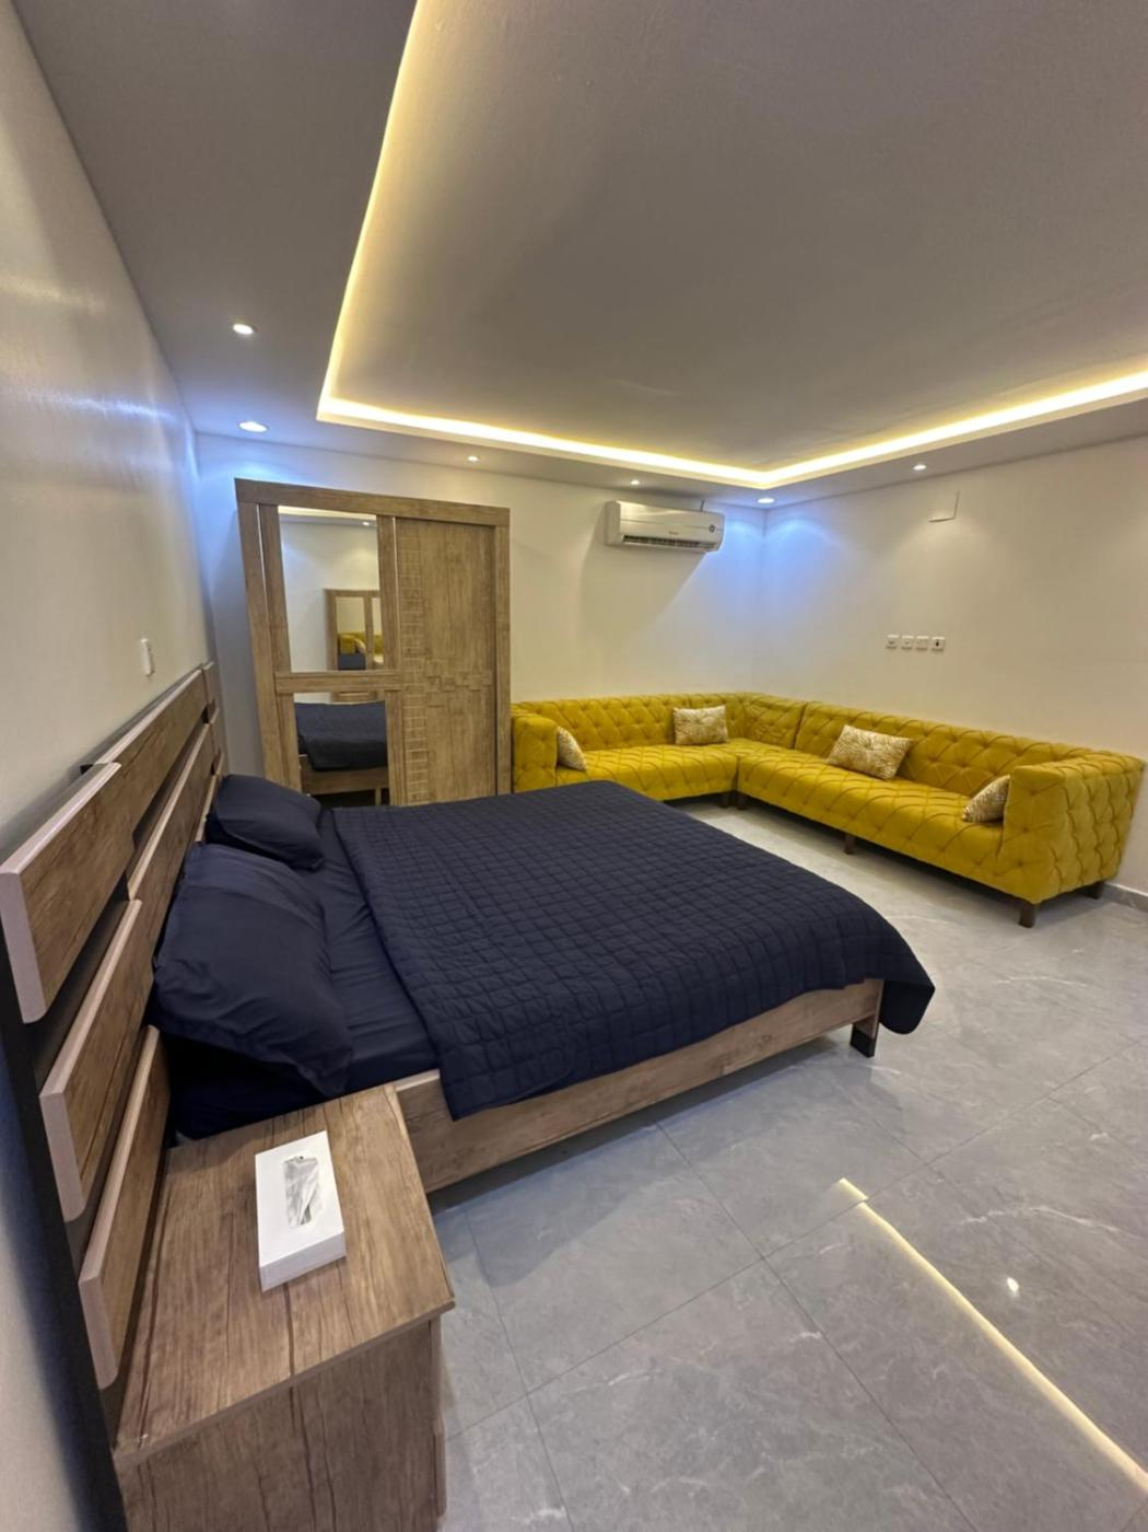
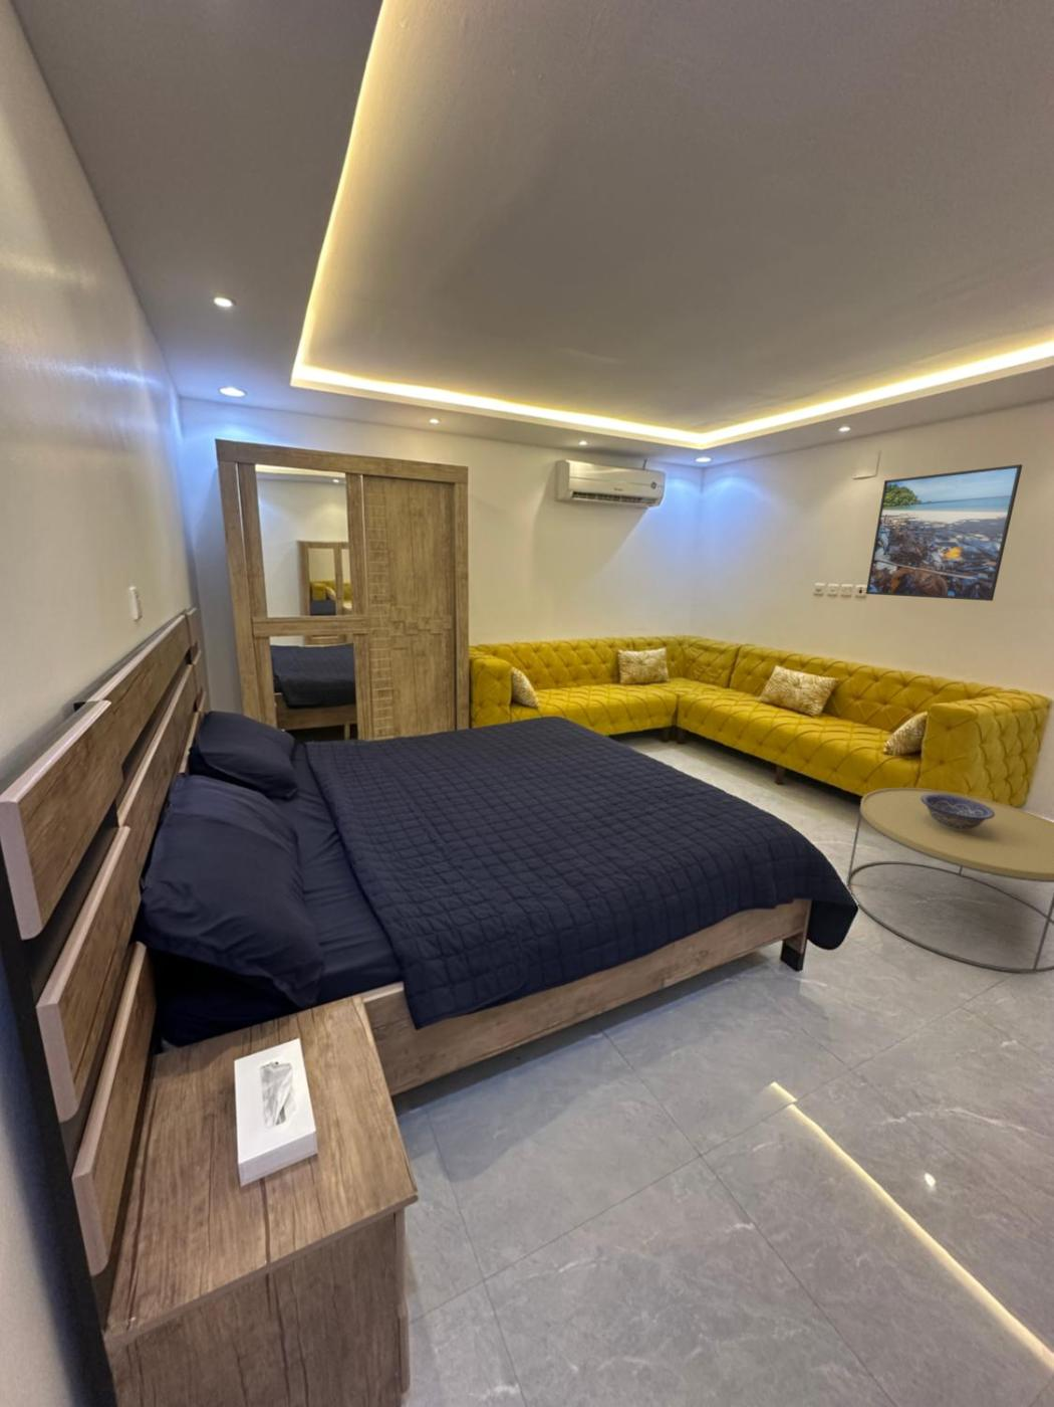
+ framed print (934, 536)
+ coffee table (960, 867)
+ decorative bowl (954, 813)
